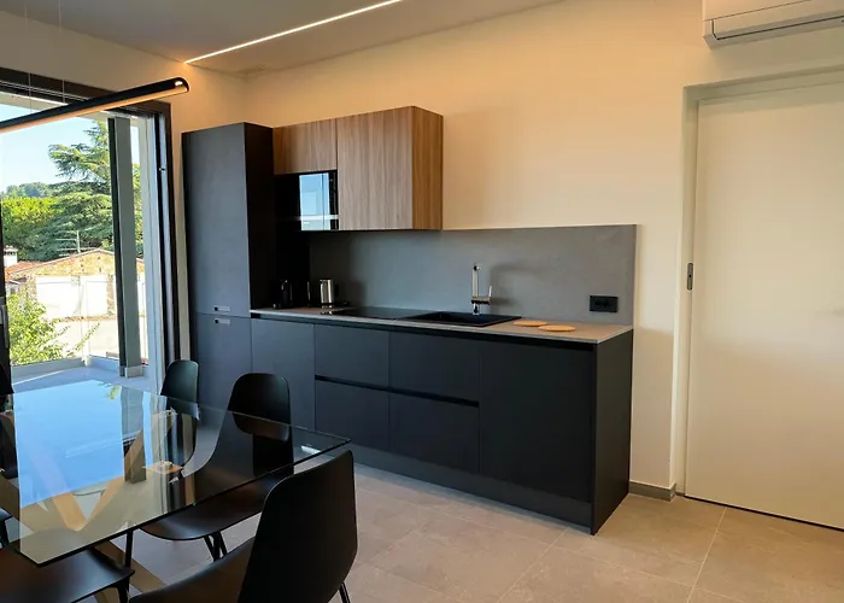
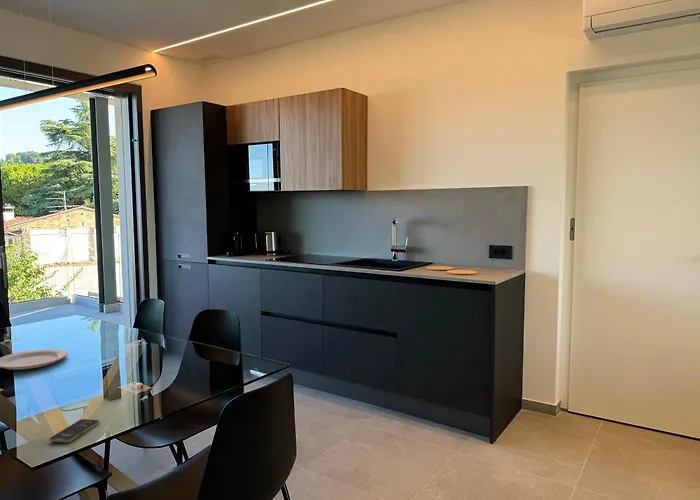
+ plate (31, 360)
+ smartphone (75, 430)
